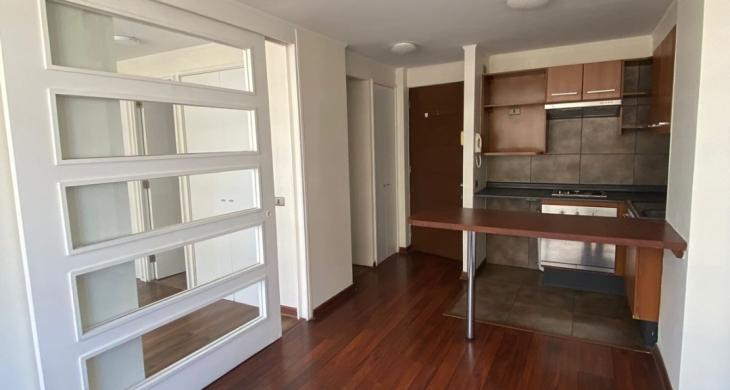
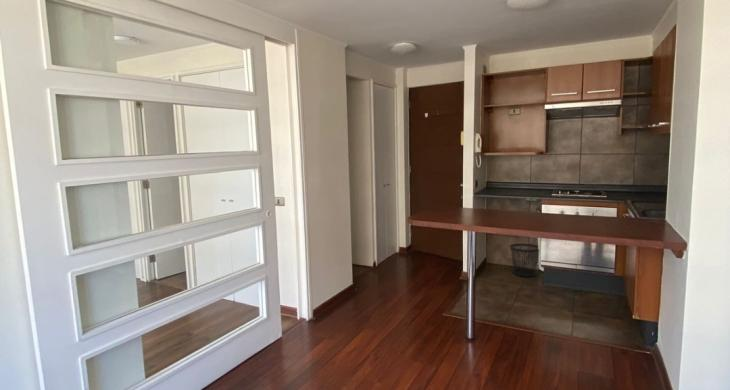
+ wastebasket (524, 260)
